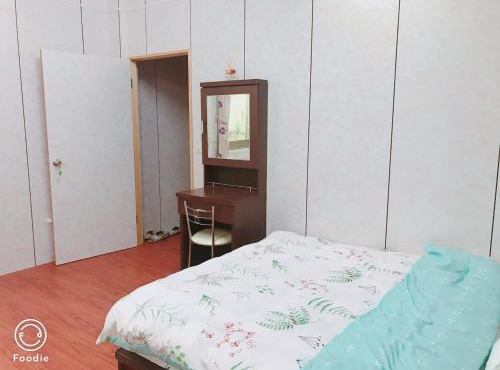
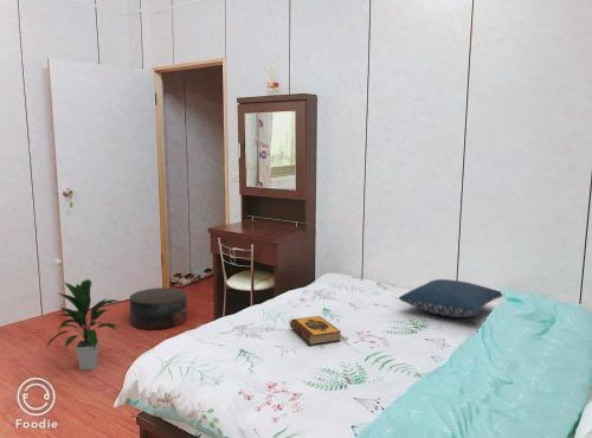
+ pillow (452, 297)
+ indoor plant (83, 322)
+ stool (159, 307)
+ hardback book (314, 329)
